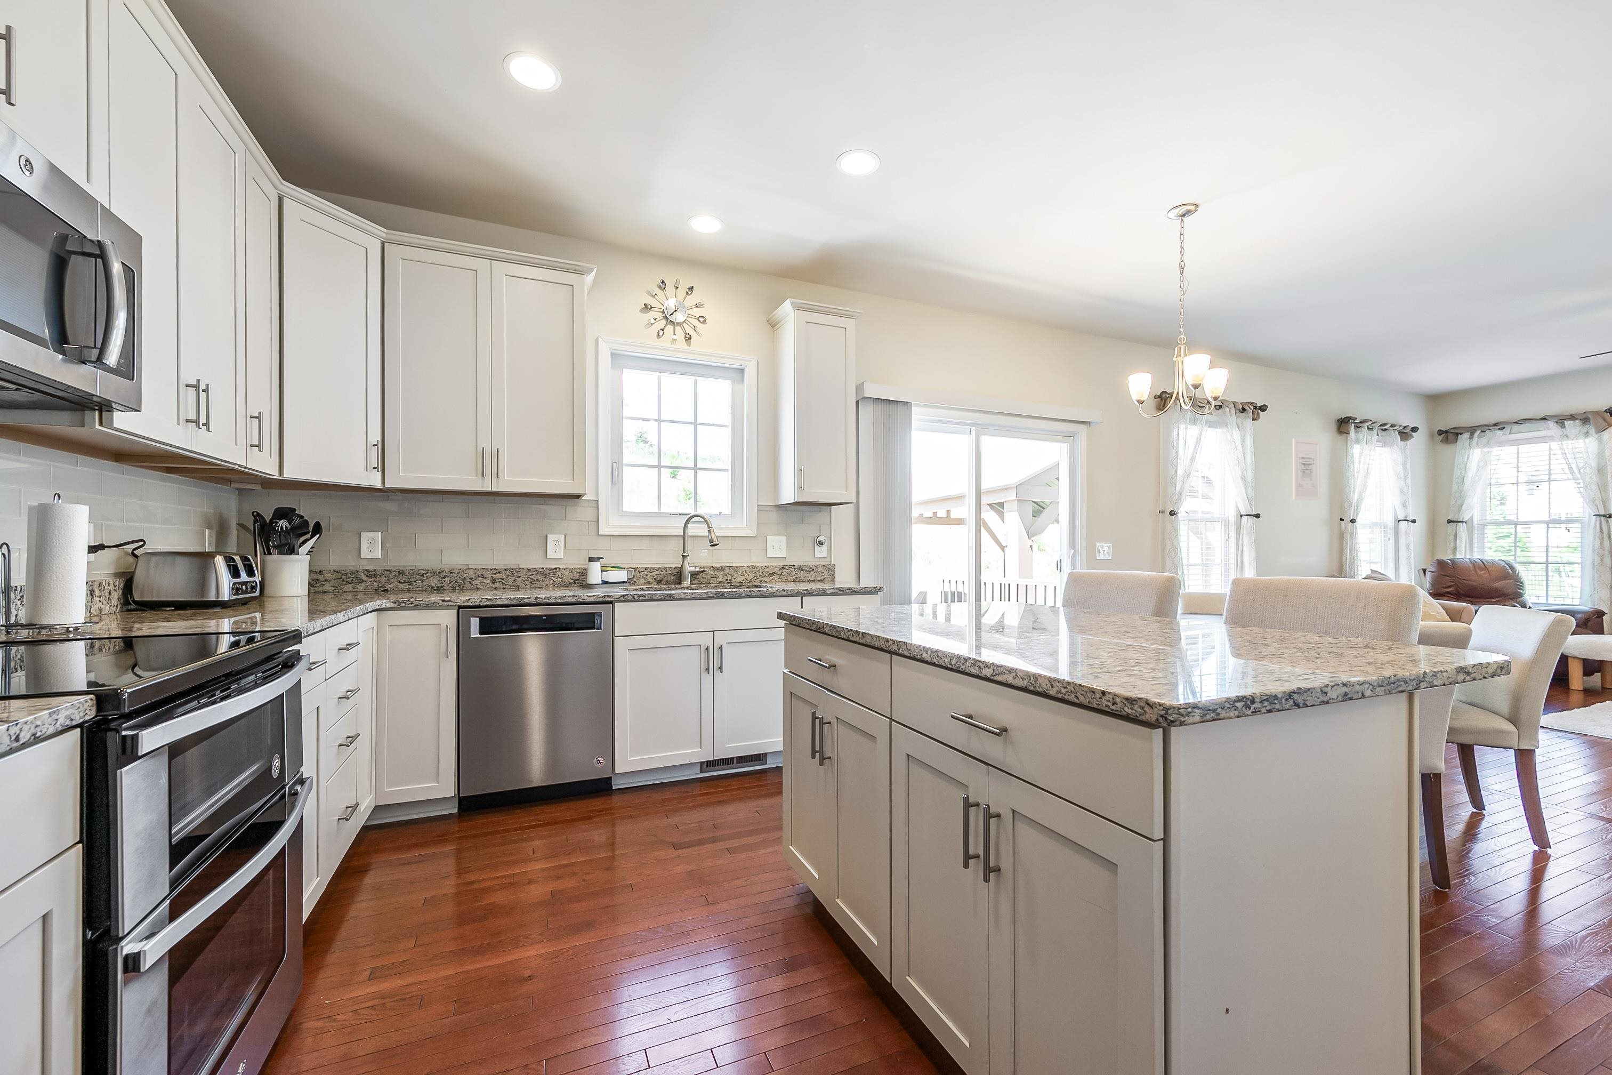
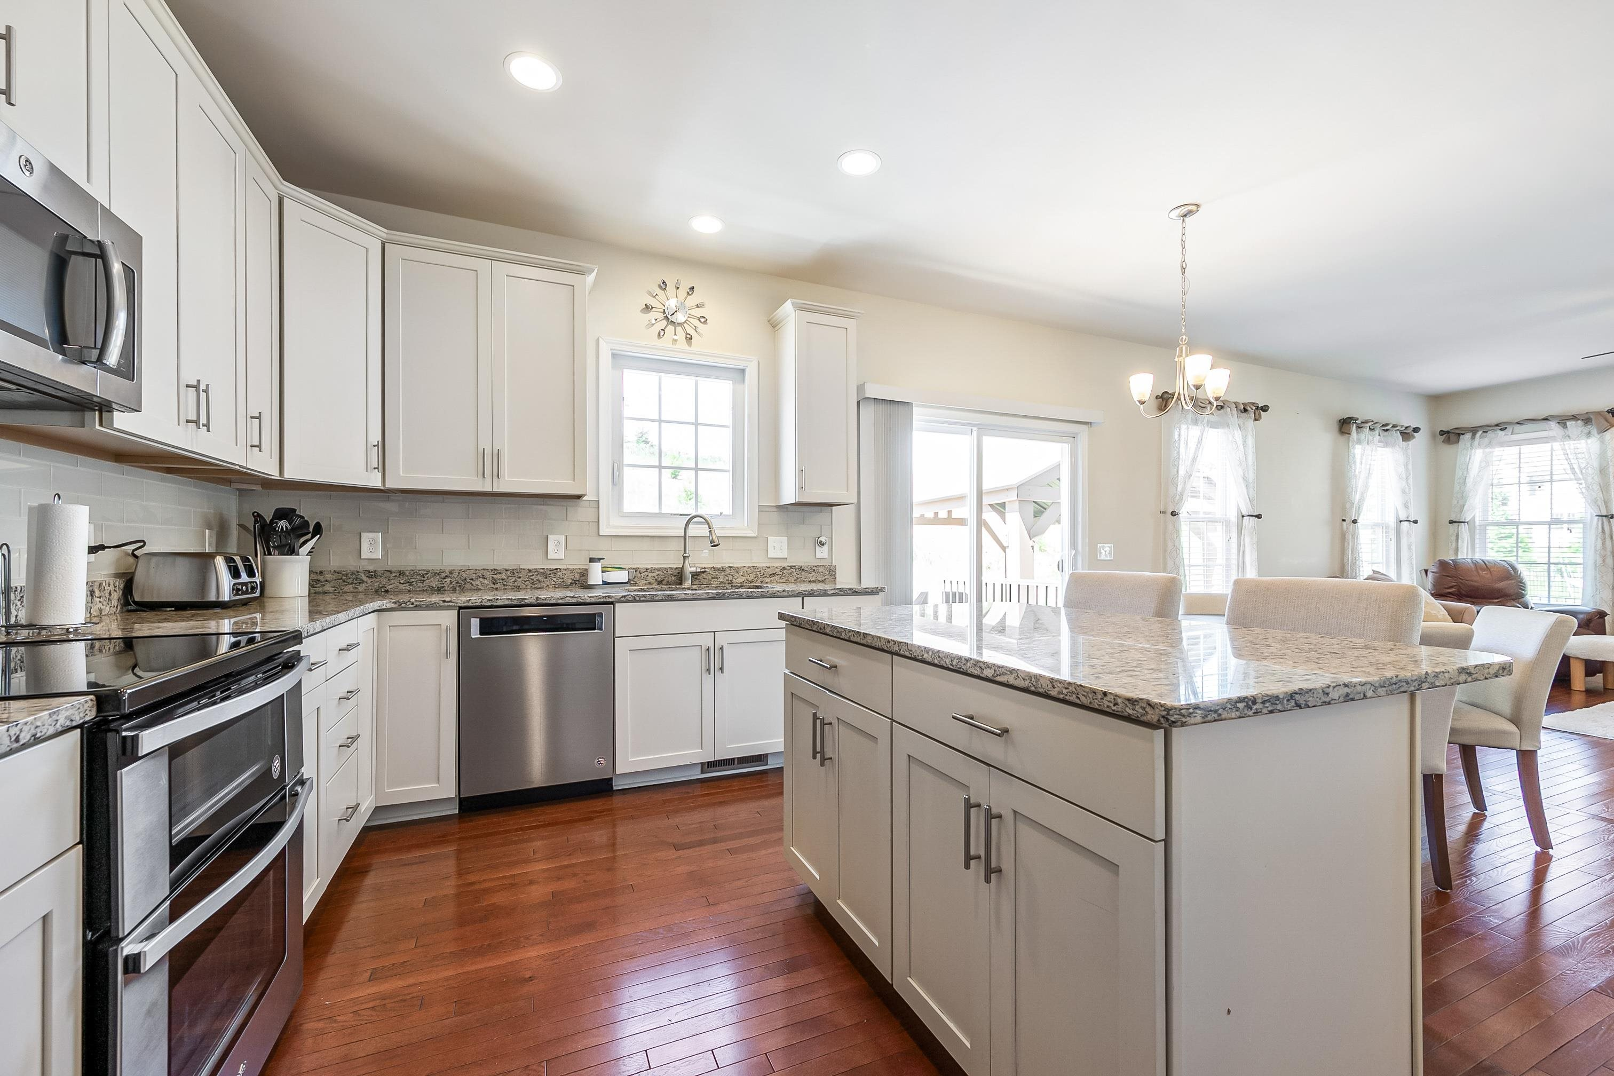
- wall art (1306, 470)
